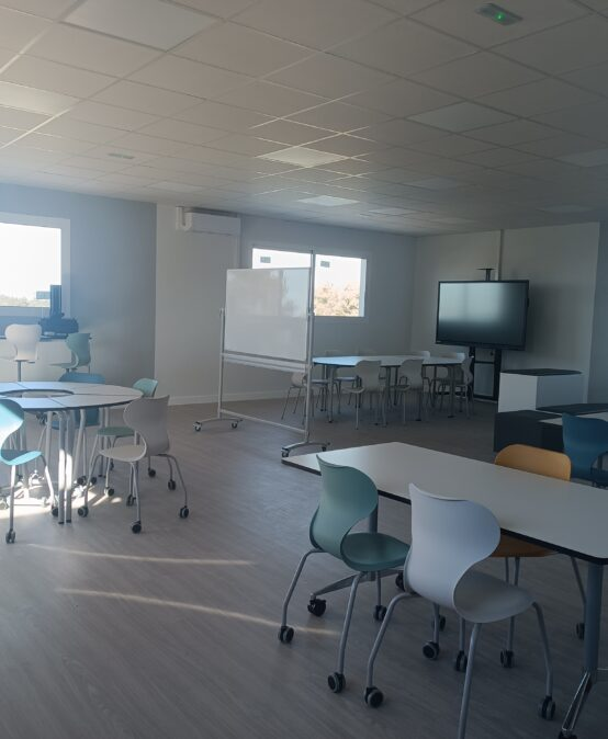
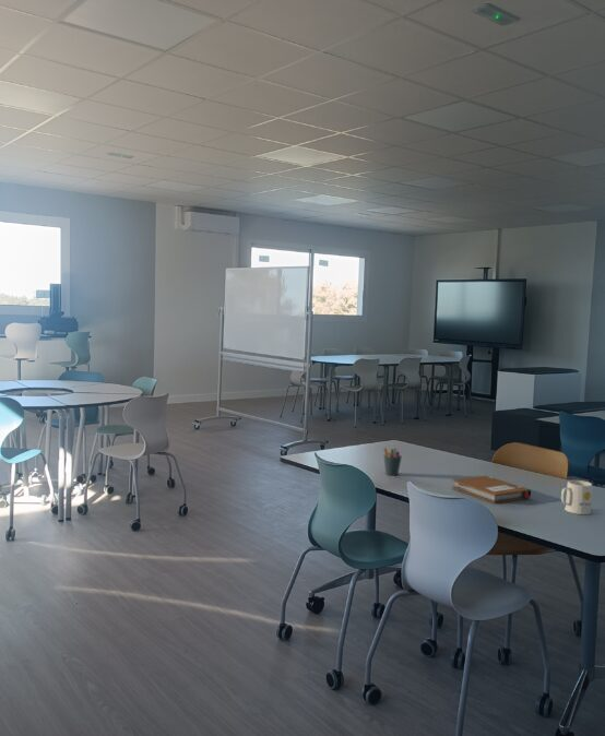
+ notebook (491, 488)
+ pen holder (392, 460)
+ mug (576, 497)
